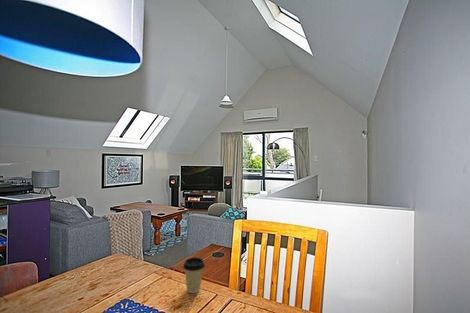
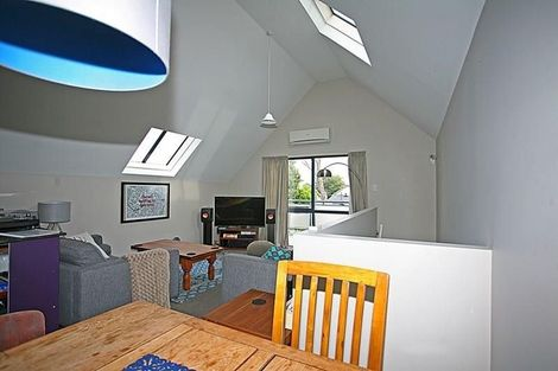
- coffee cup (193, 275)
